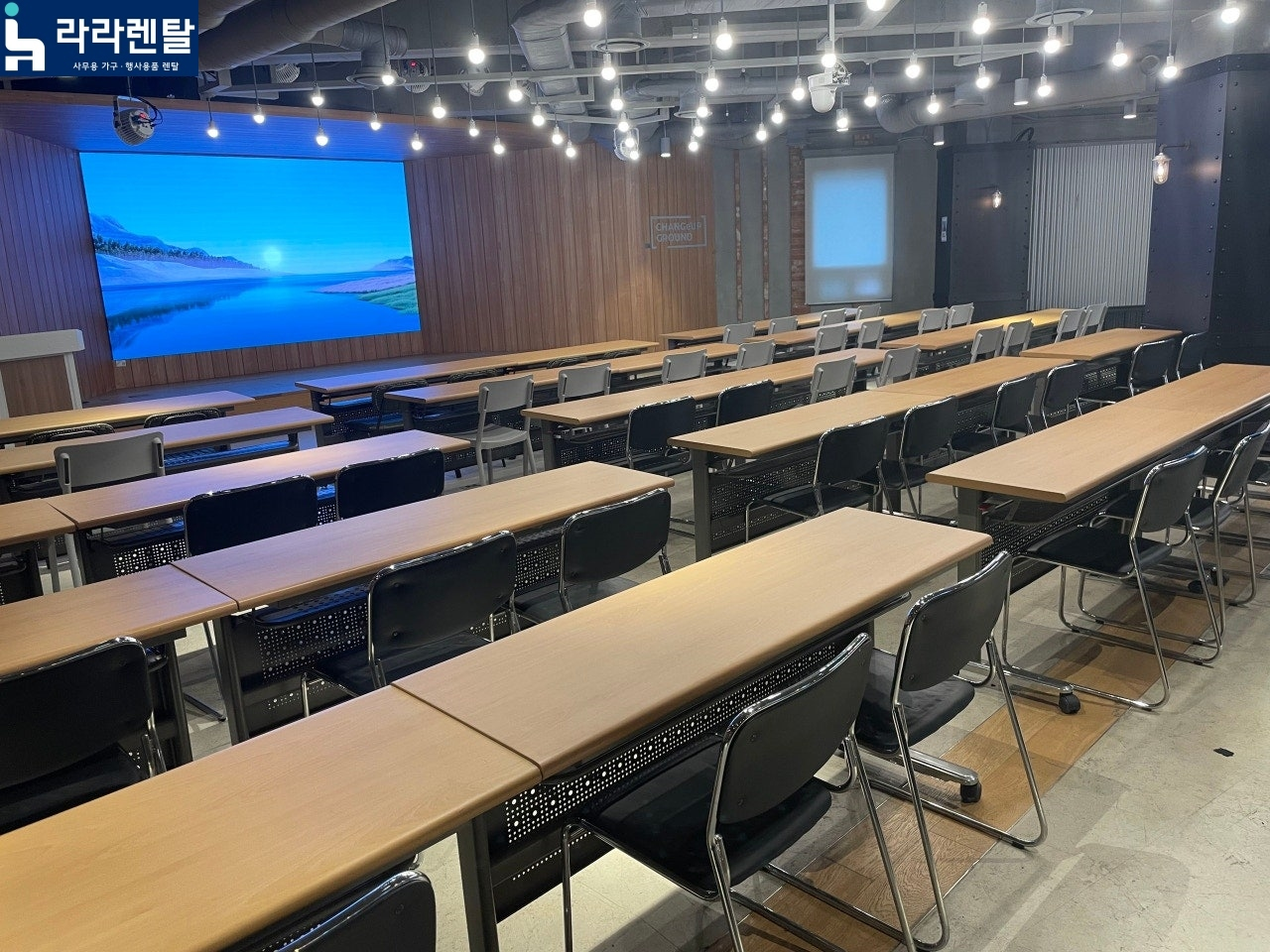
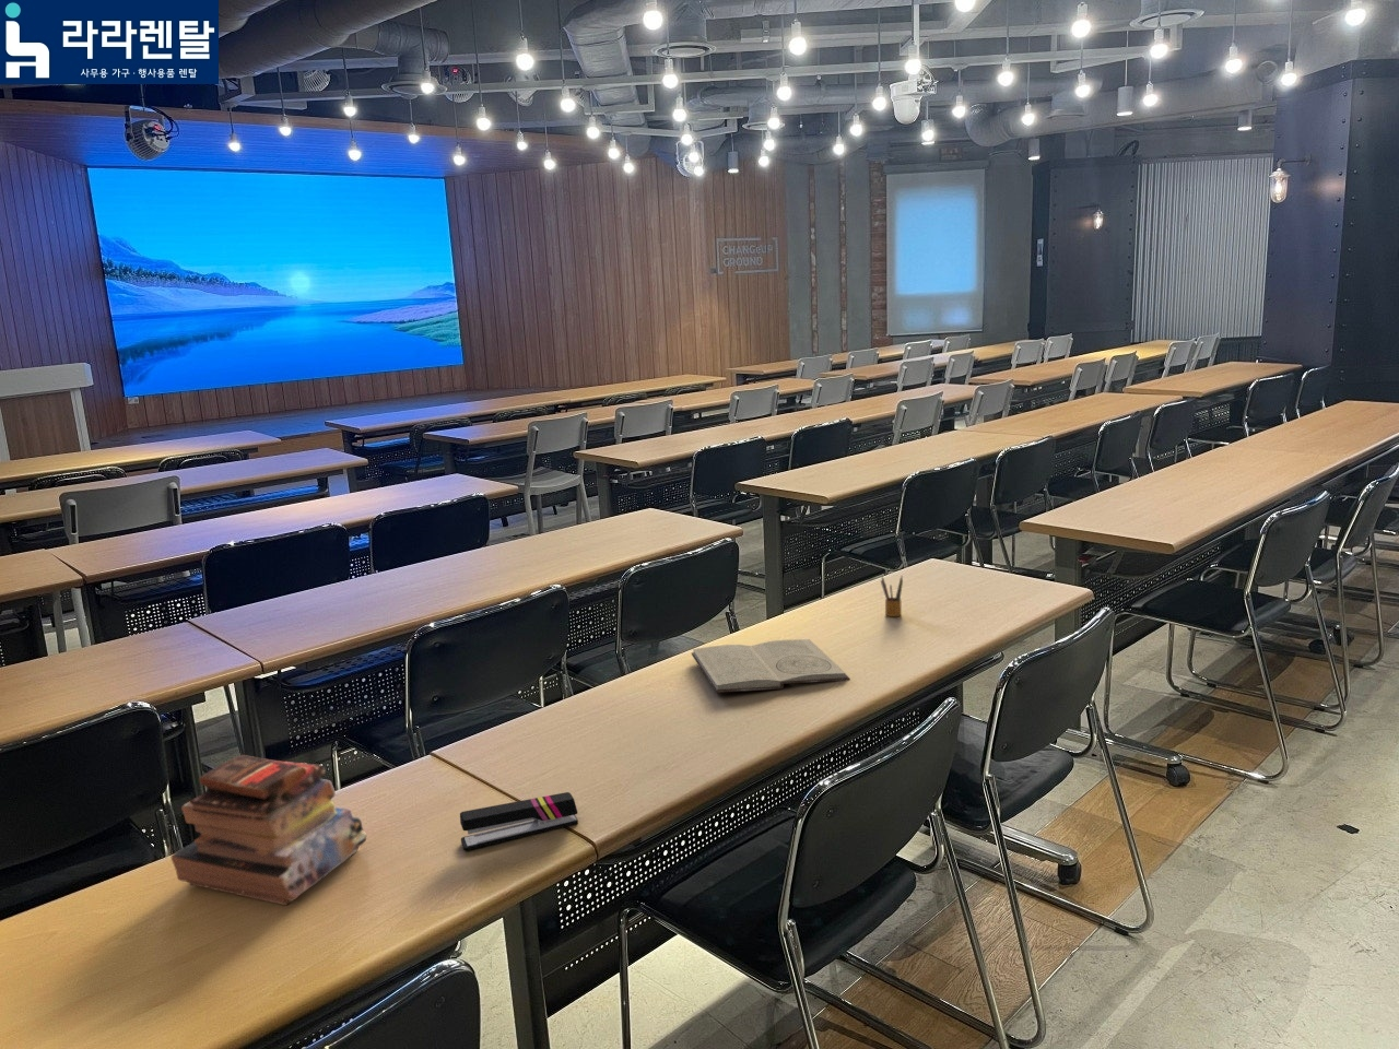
+ stapler (519, 818)
+ book (768, 663)
+ pencil box (892, 595)
+ book (268, 817)
